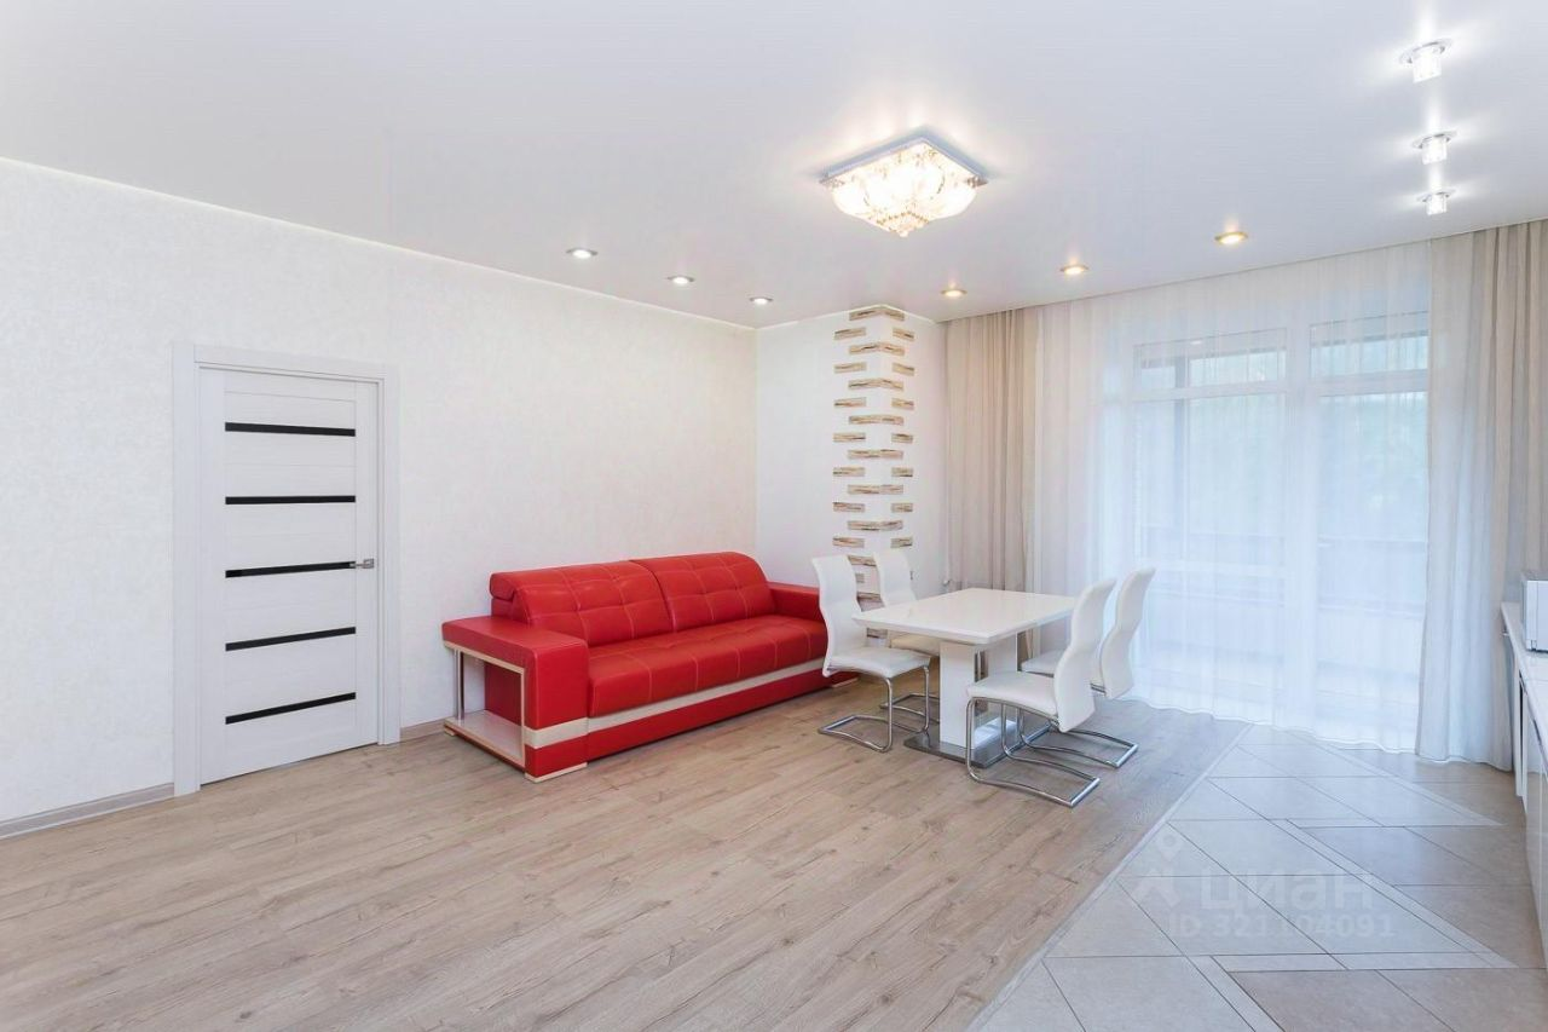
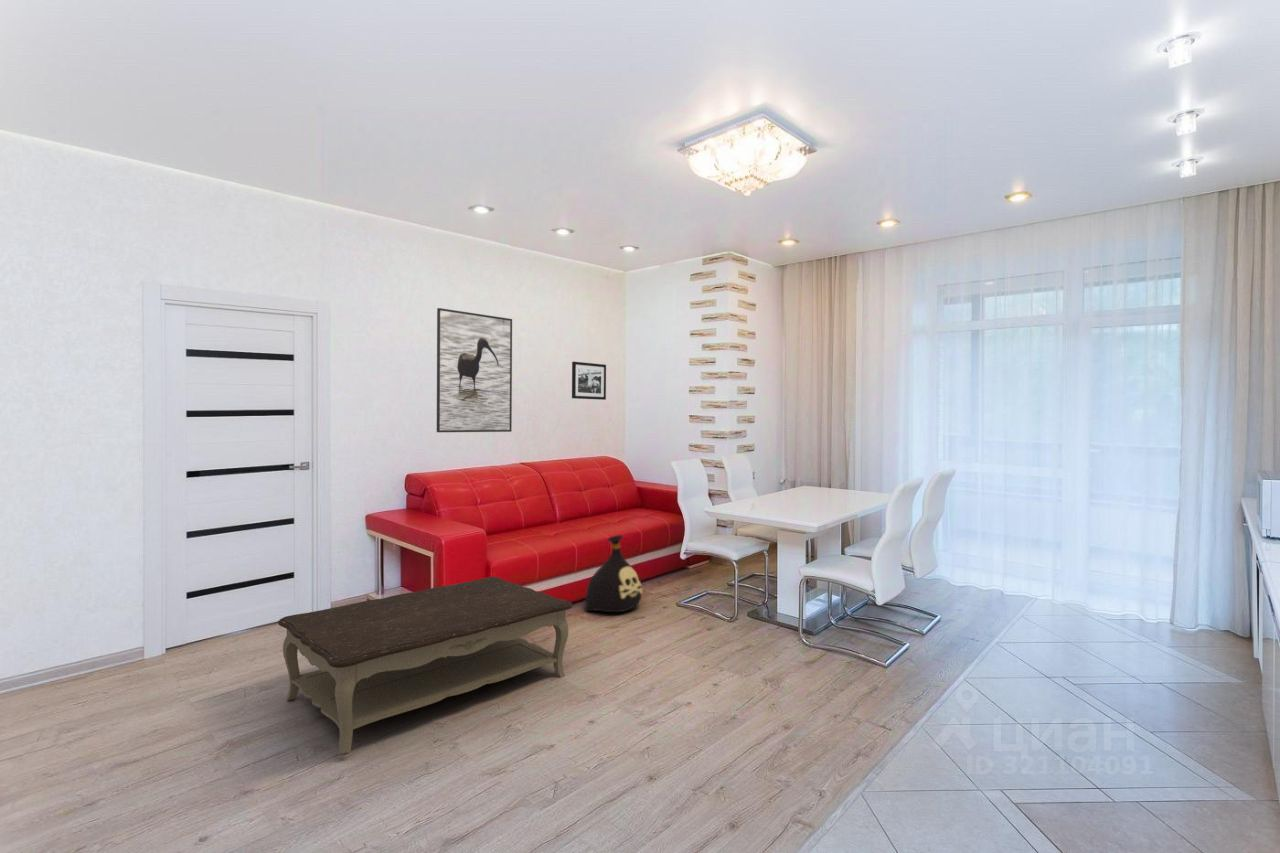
+ coffee table (432, 648)
+ bag (614, 572)
+ picture frame (589, 381)
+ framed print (476, 373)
